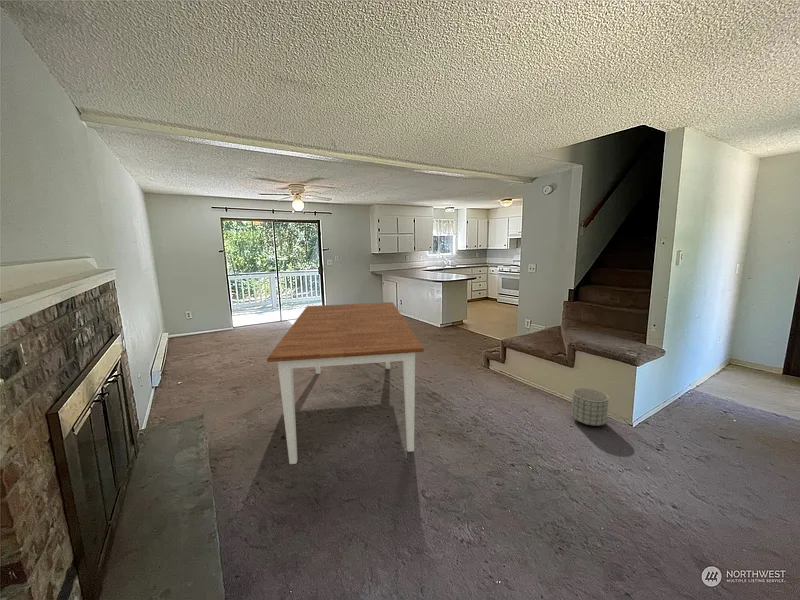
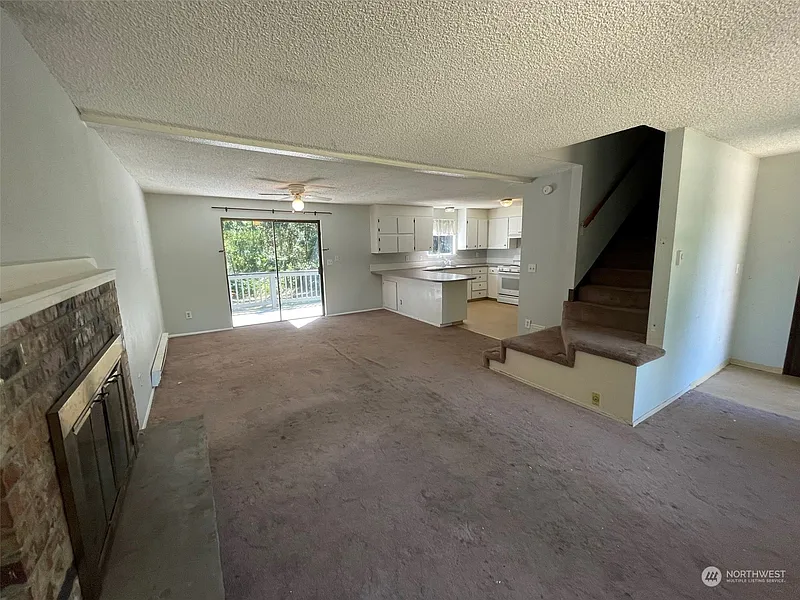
- dining table (351, 362)
- planter (589, 408)
